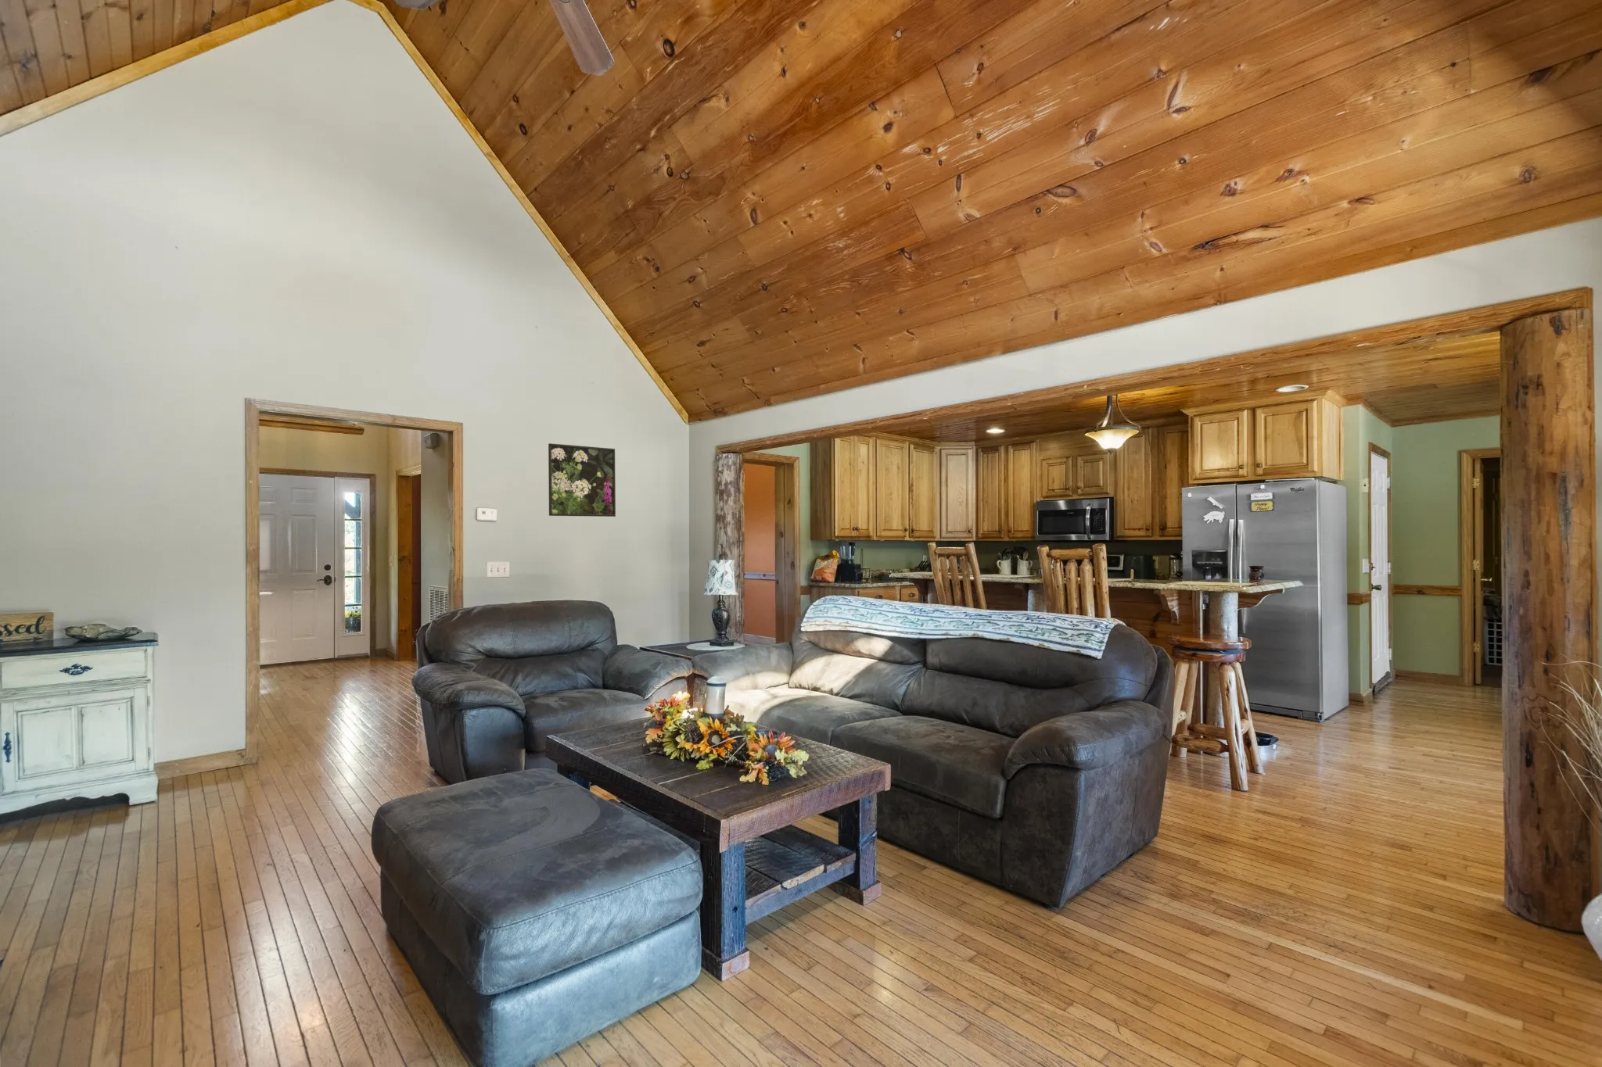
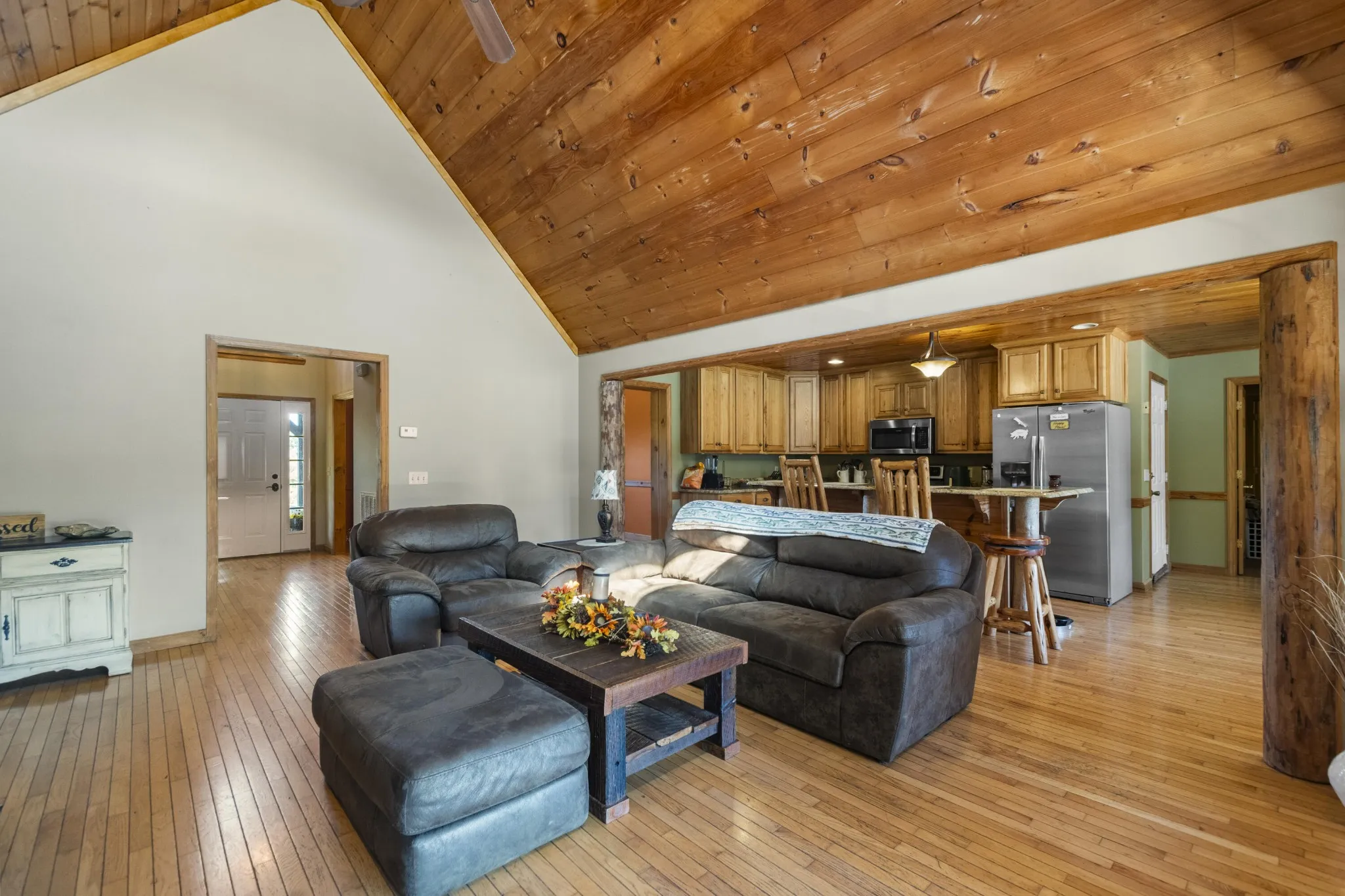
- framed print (582, 481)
